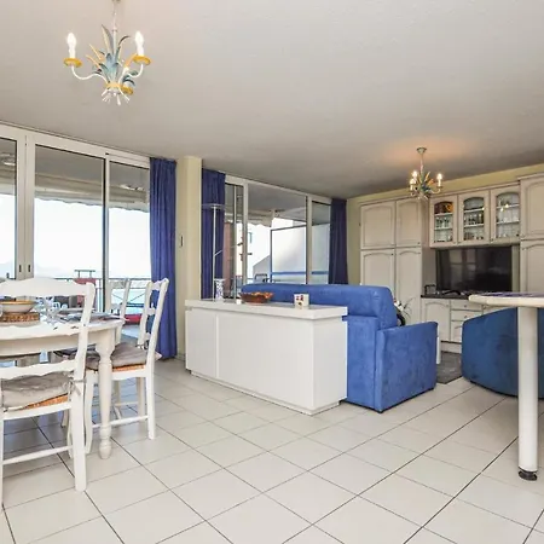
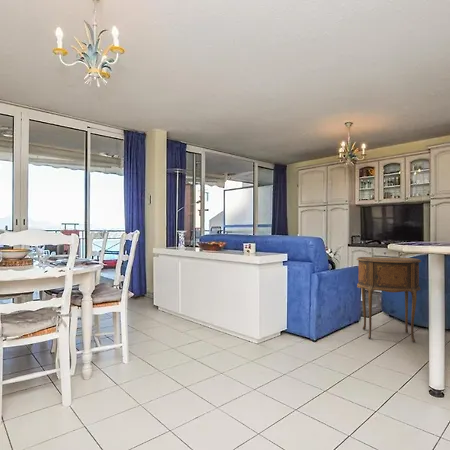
+ side table (388, 291)
